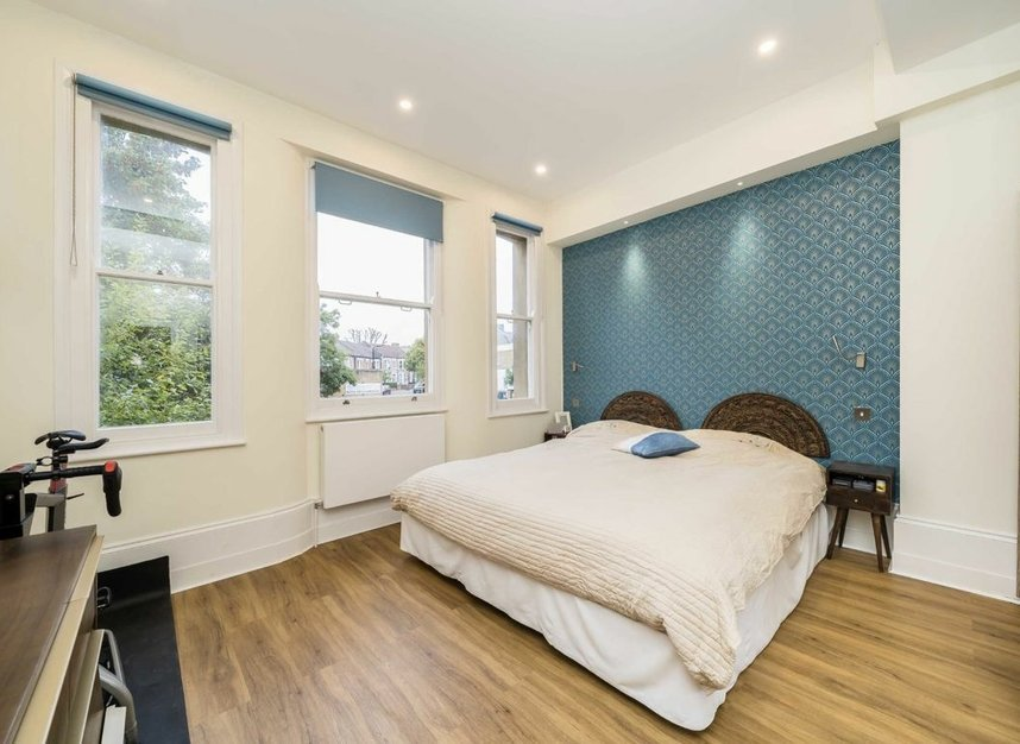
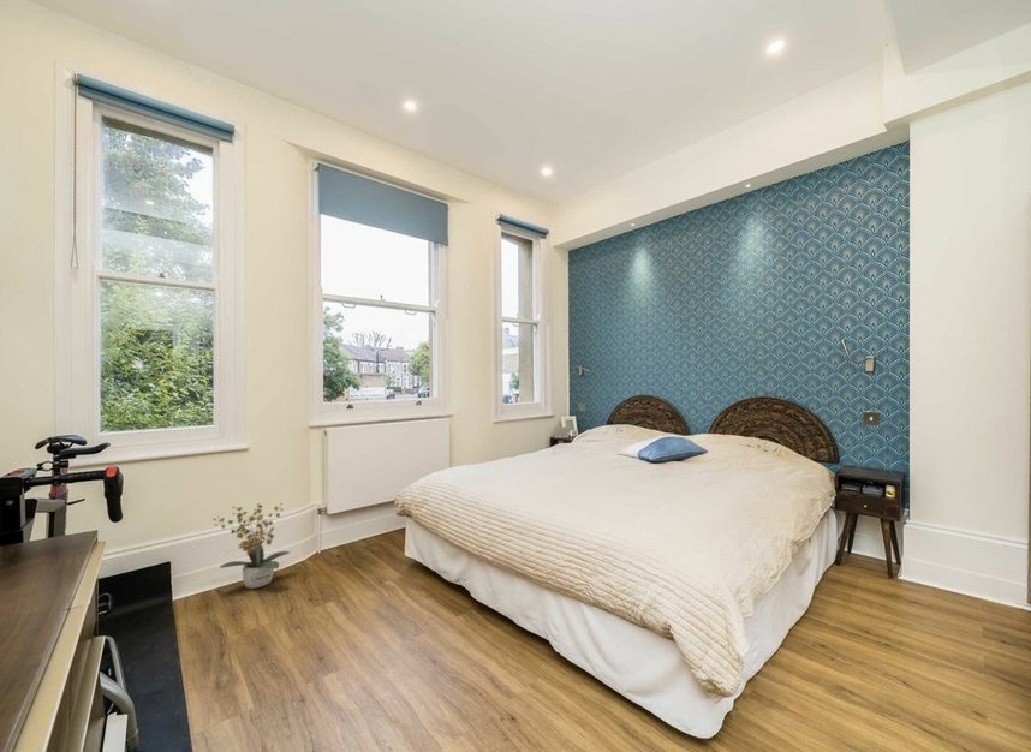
+ potted plant (252, 544)
